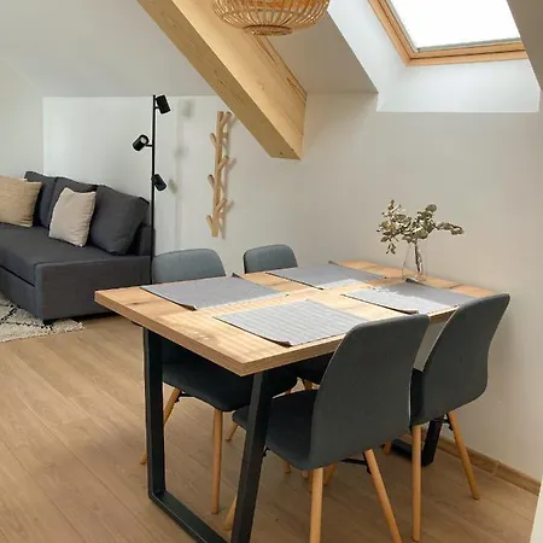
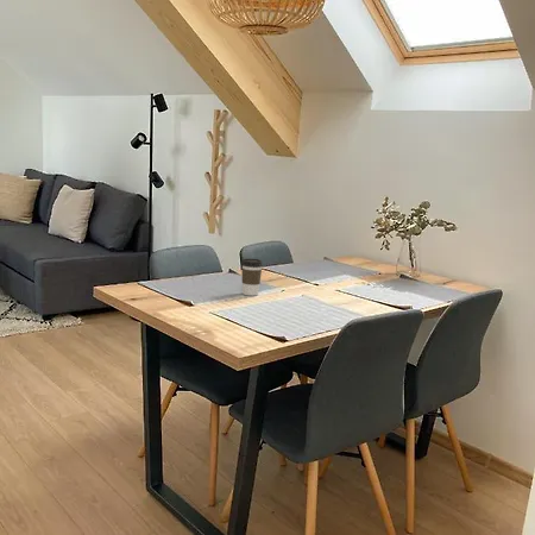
+ coffee cup (251, 277)
